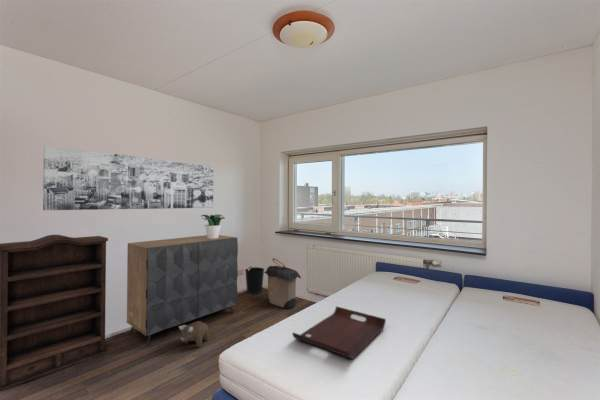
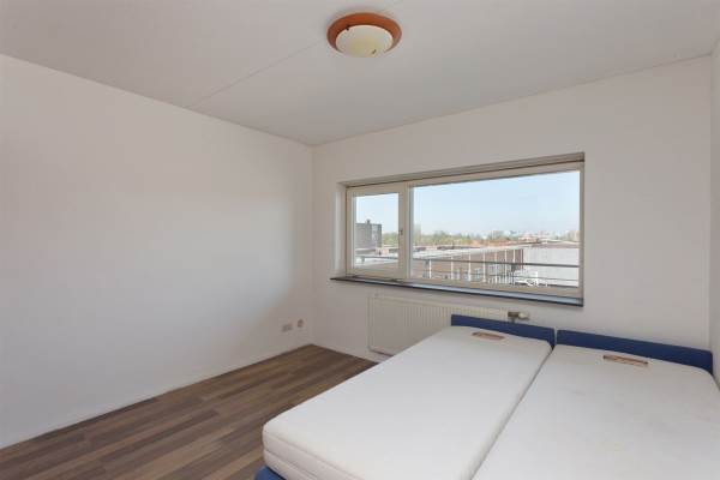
- laundry hamper (282, 280)
- serving tray (341, 329)
- potted plant (213, 225)
- plush toy (194, 333)
- bookshelf (55, 300)
- wastebasket (254, 280)
- dresser (186, 281)
- wall art (145, 183)
